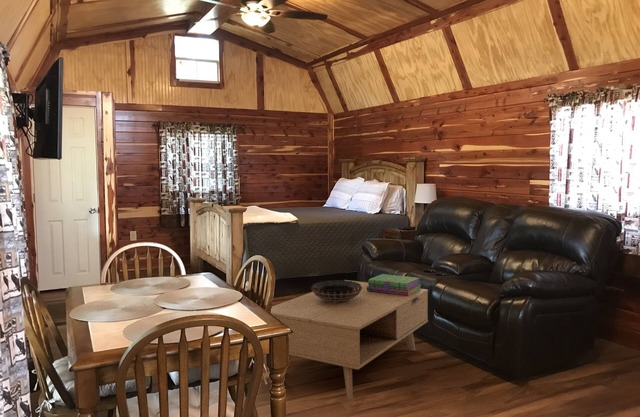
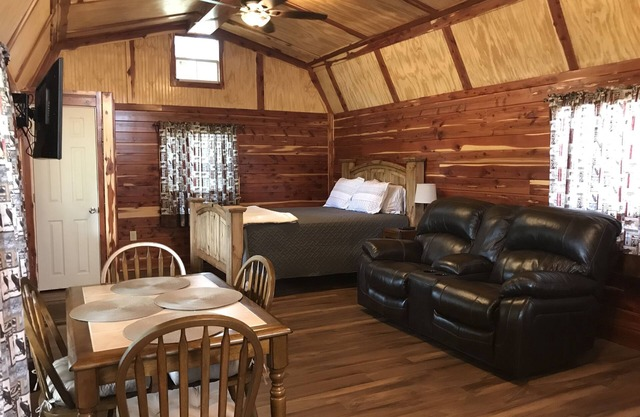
- coffee table (352, 332)
- stack of books (394, 284)
- decorative bowl (336, 292)
